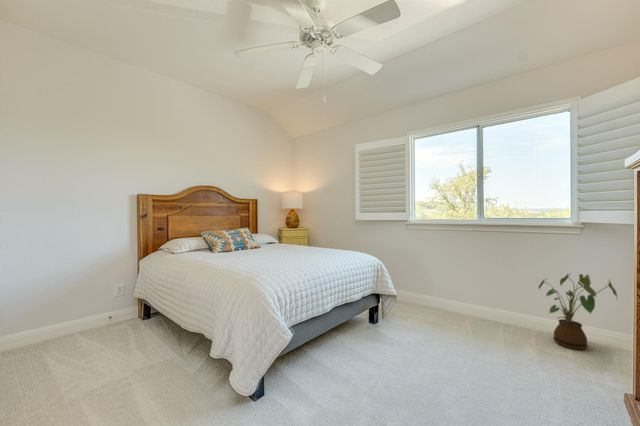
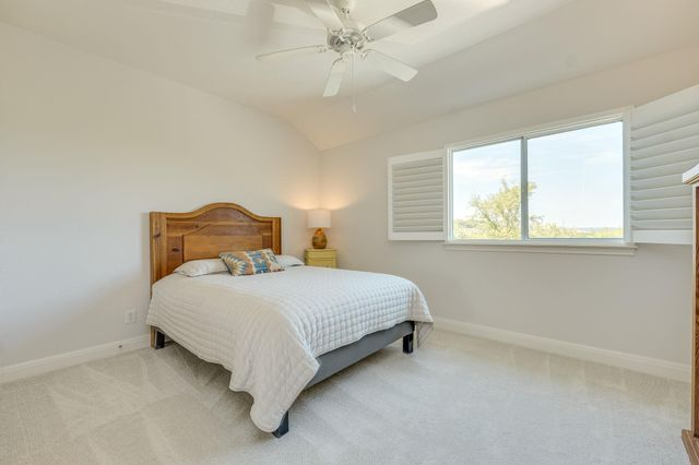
- house plant (575, 310)
